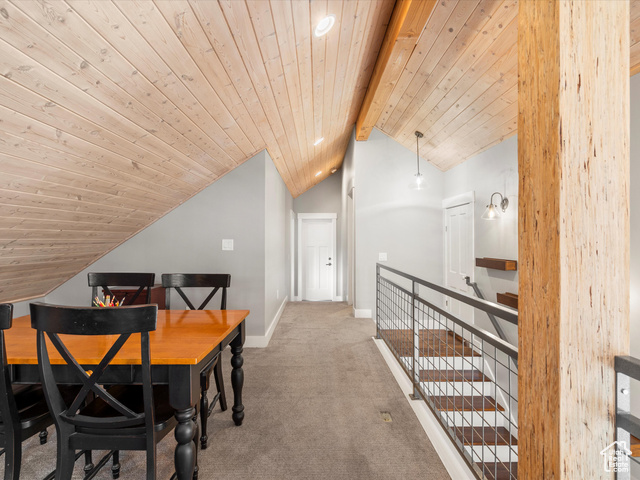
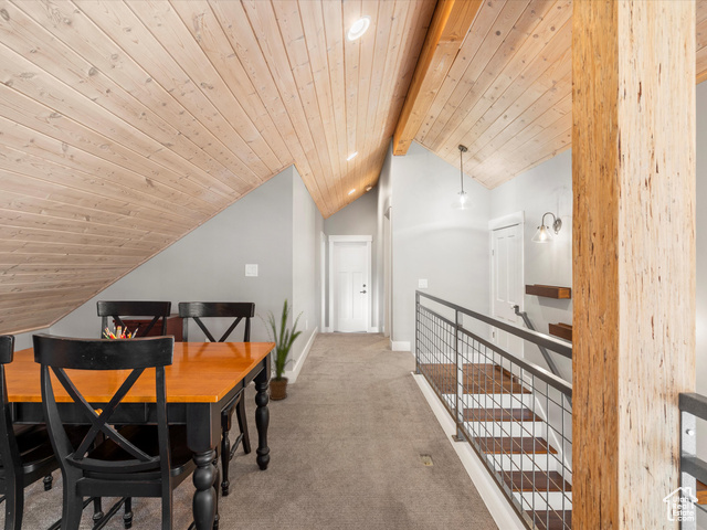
+ house plant (277, 348)
